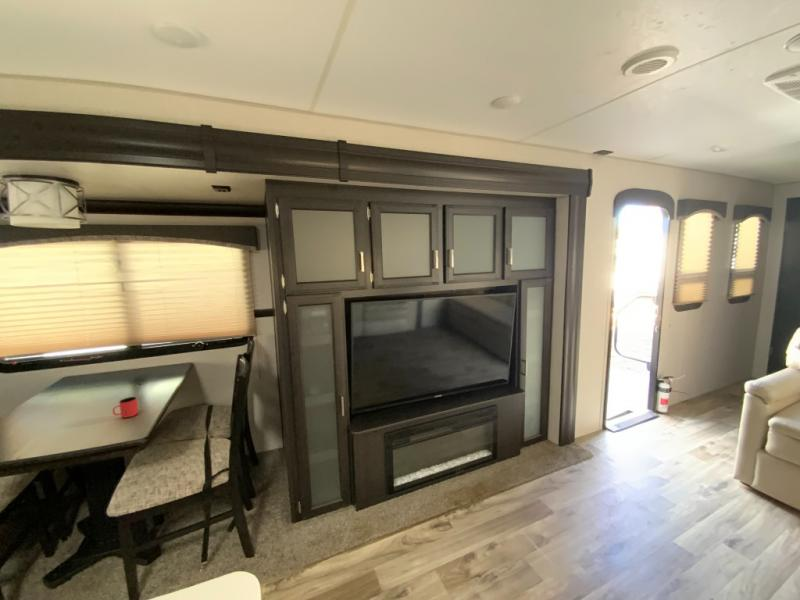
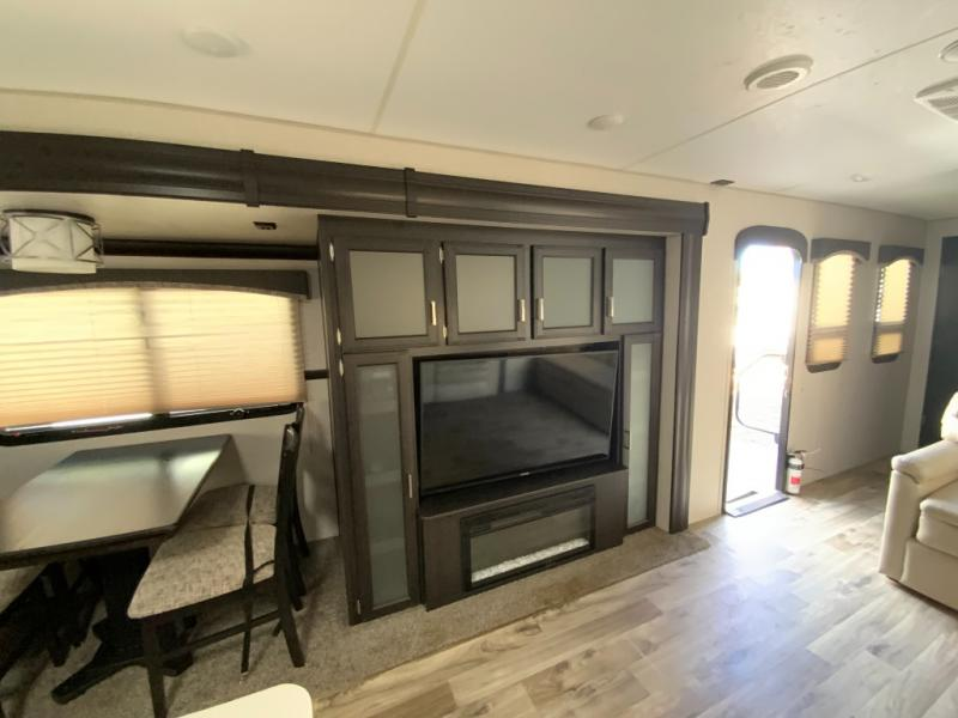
- cup (125, 408)
